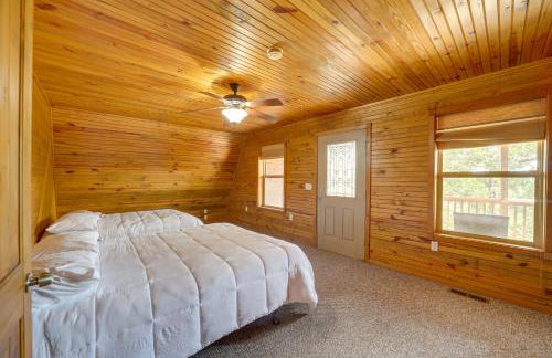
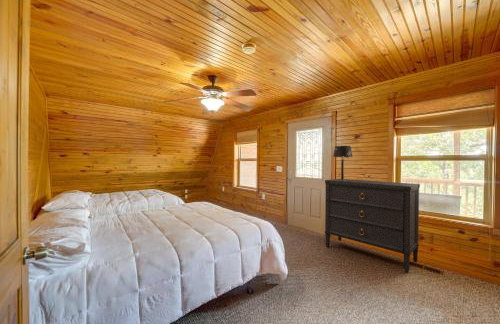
+ dresser (368, 217)
+ table lamp (342, 163)
